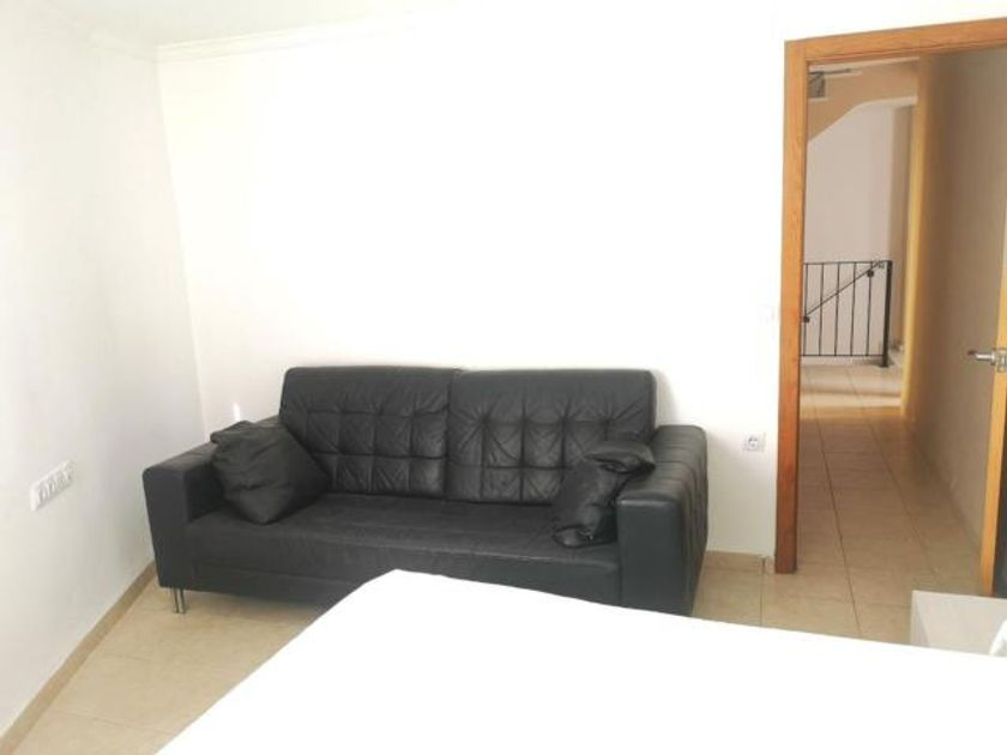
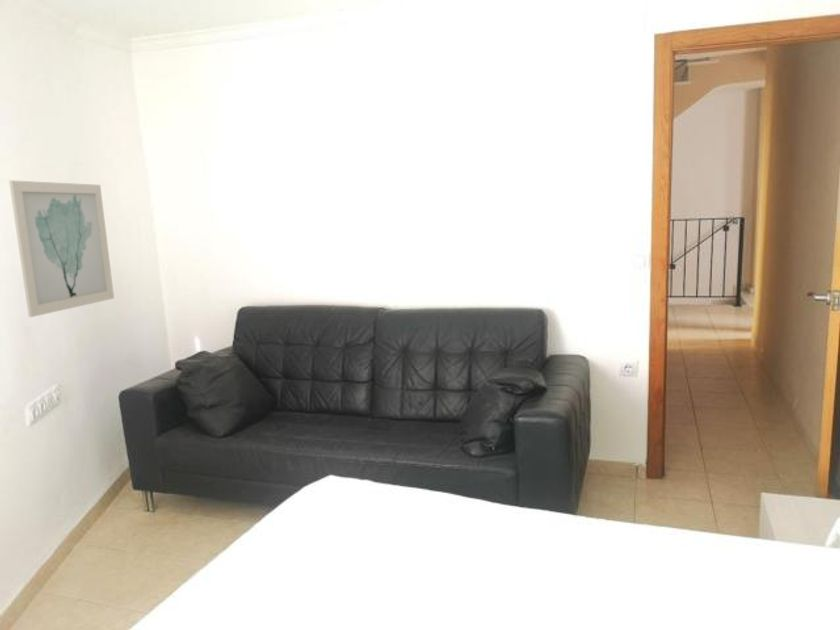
+ wall art (67, 245)
